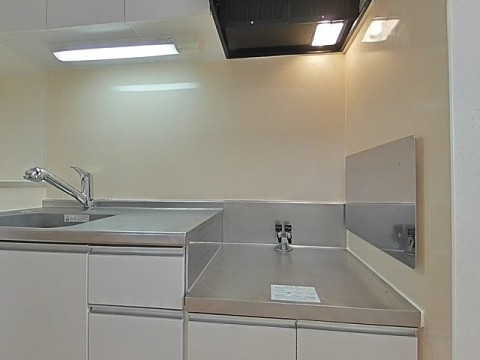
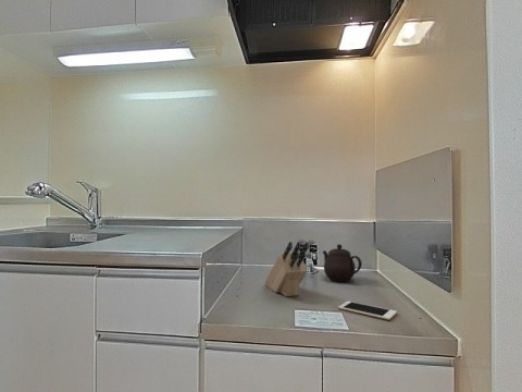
+ knife block (286, 265)
+ cell phone (366, 309)
+ teapot (340, 261)
